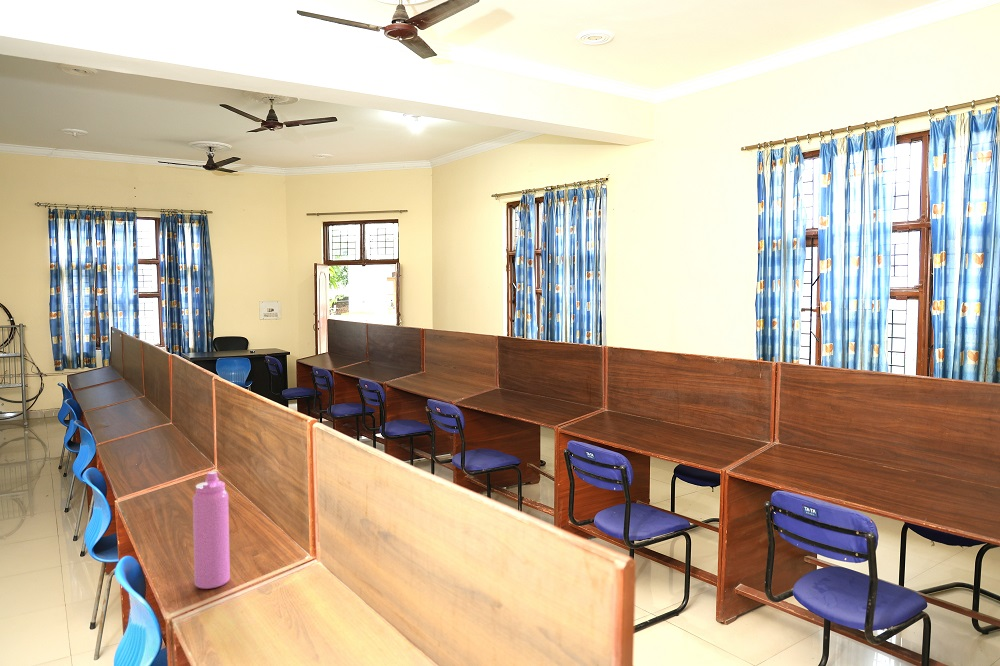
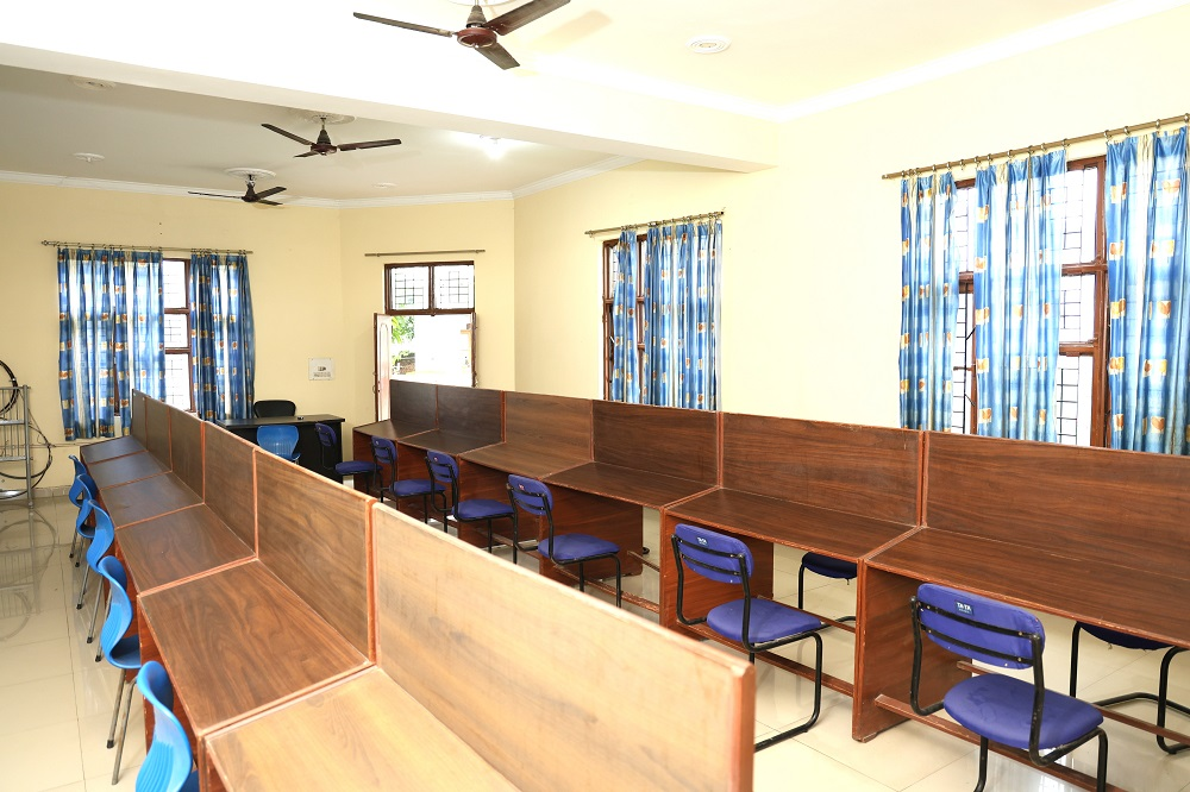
- water bottle (211, 528)
